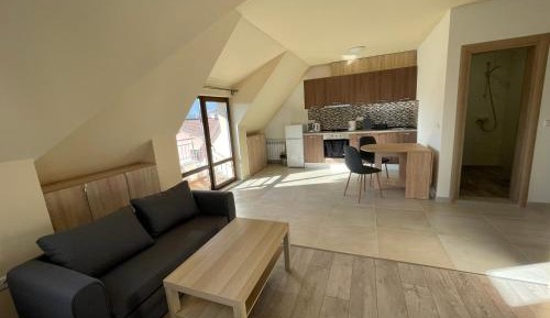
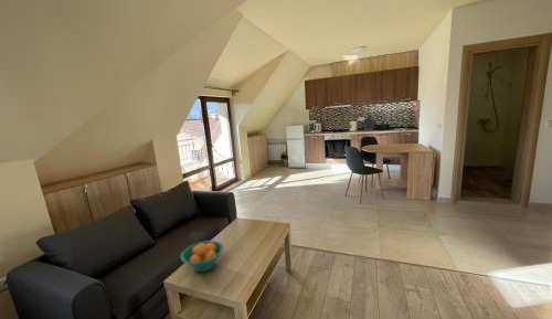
+ fruit bowl (203, 255)
